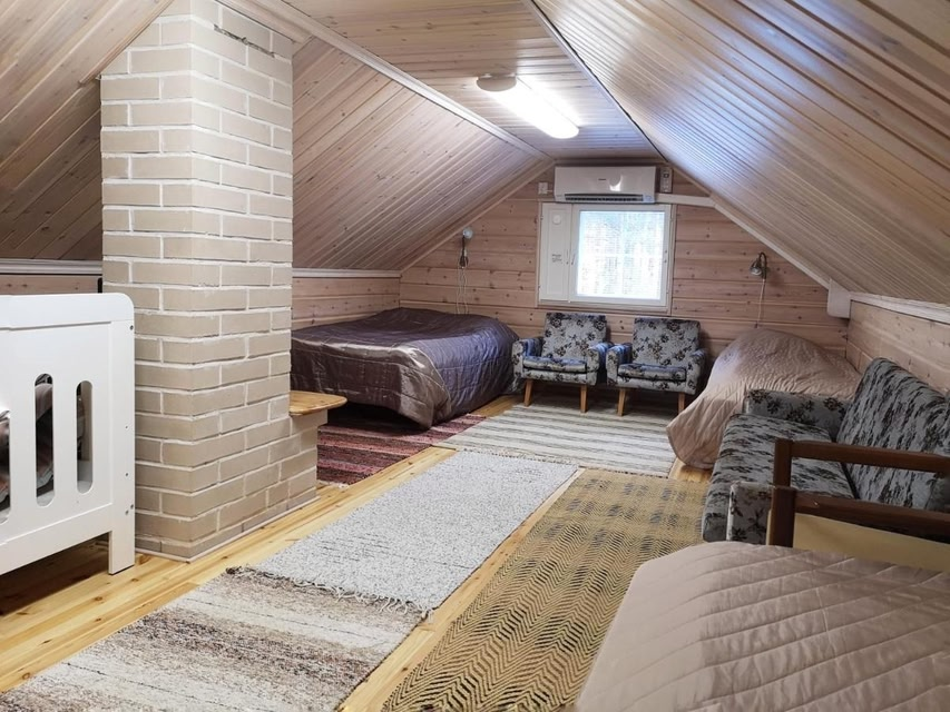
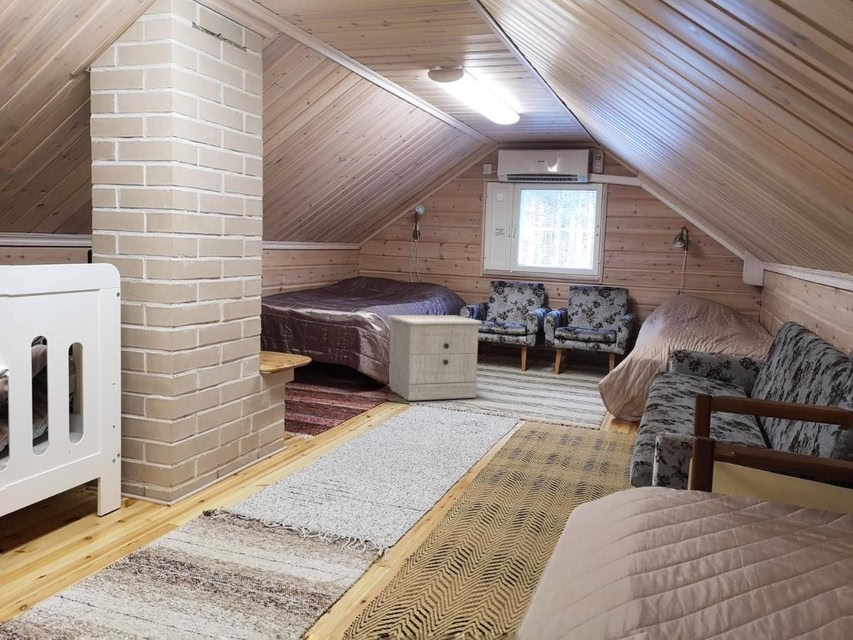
+ nightstand (433, 356)
